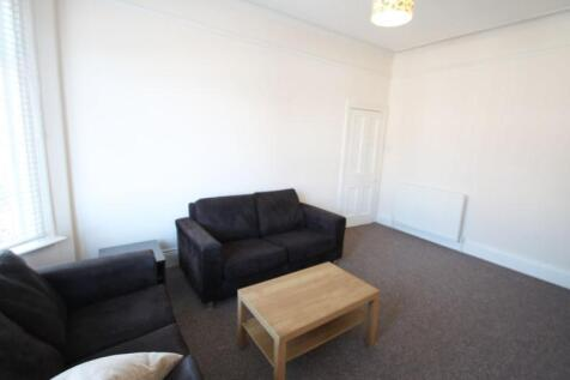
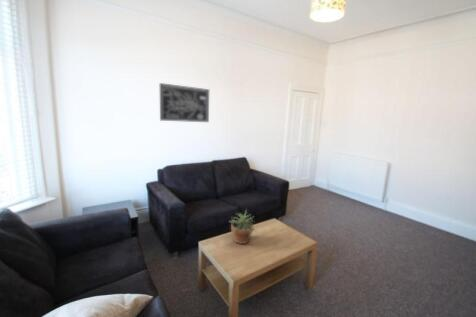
+ wall art (185, 104)
+ potted plant (243, 226)
